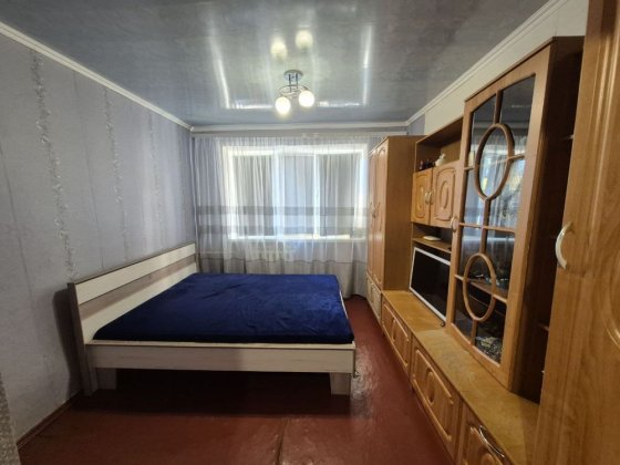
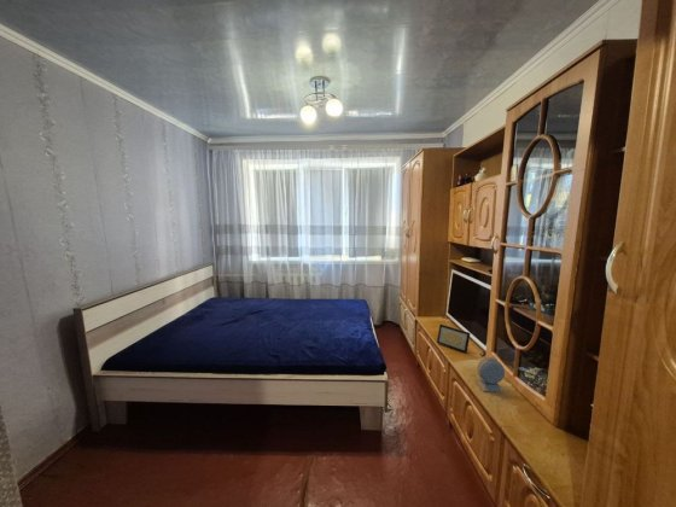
+ alarm clock (490, 372)
+ picture frame (453, 337)
